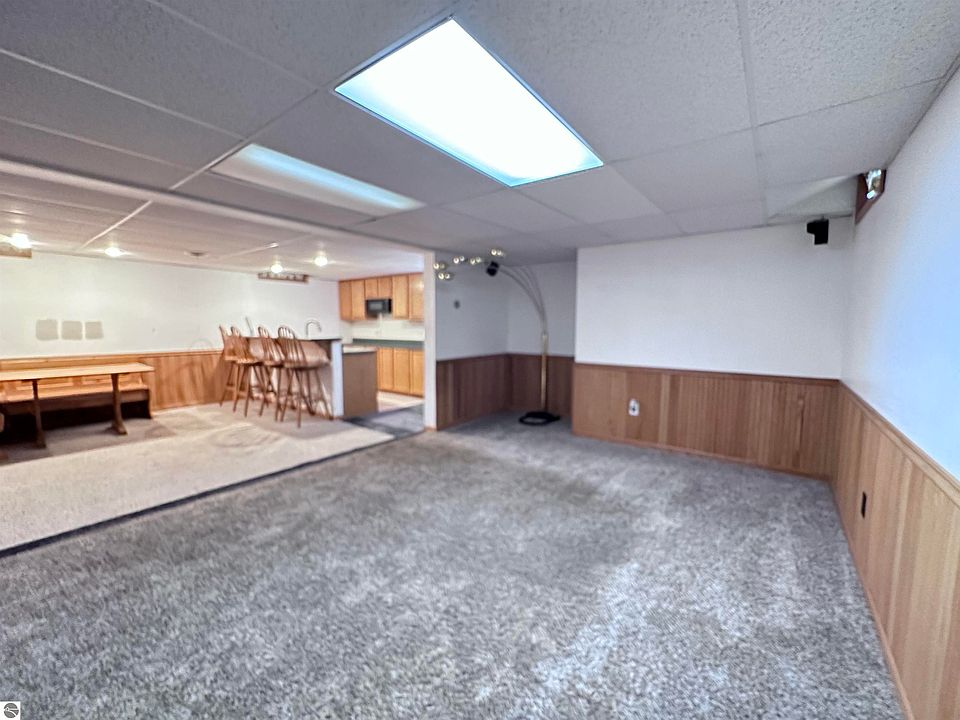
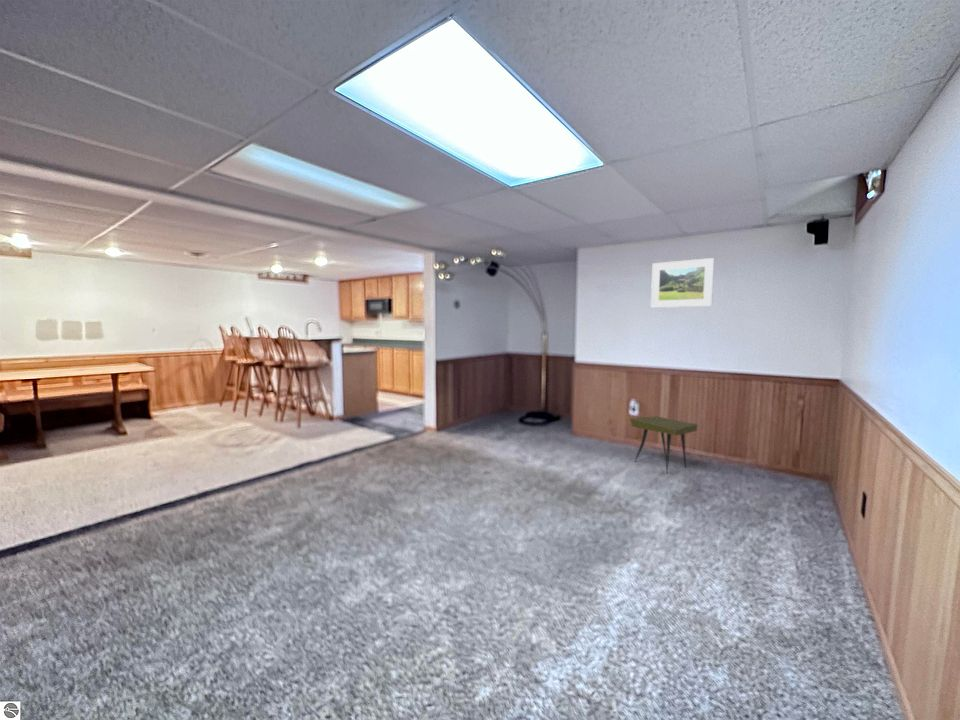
+ side table (663, 444)
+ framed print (681, 284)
